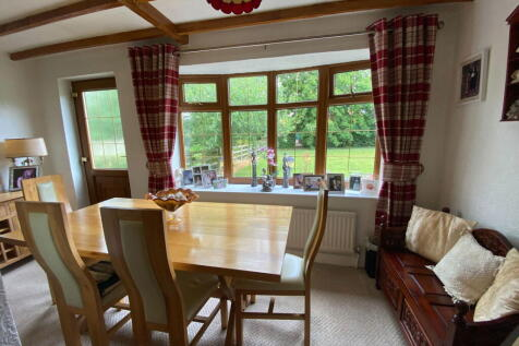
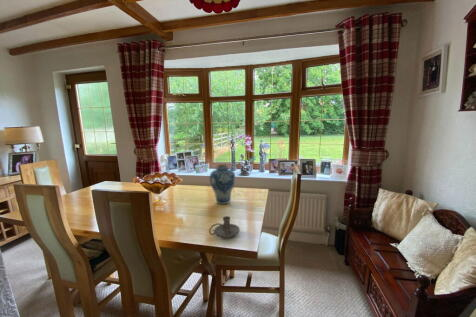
+ candle holder (224, 226)
+ vase (222, 184)
